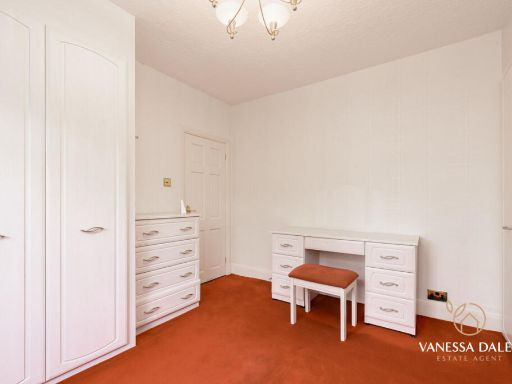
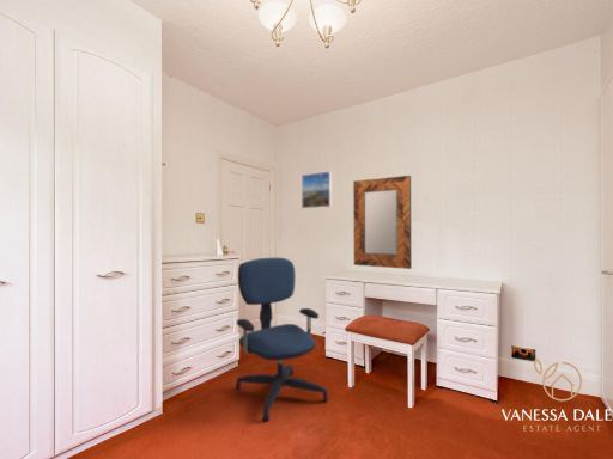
+ office chair (279, 326)
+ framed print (316, 190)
+ home mirror (381, 222)
